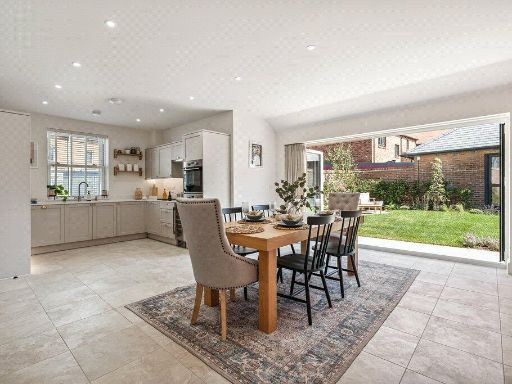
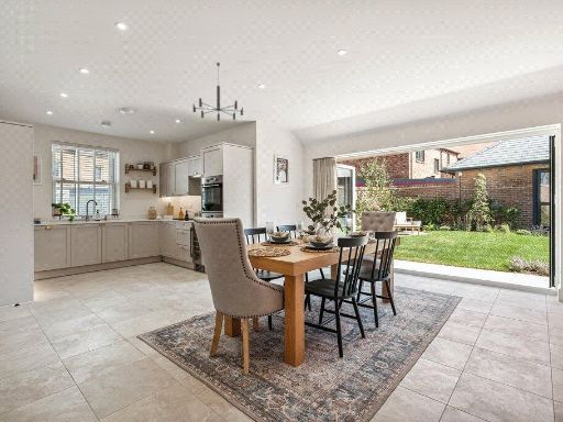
+ chandelier (218, 88)
